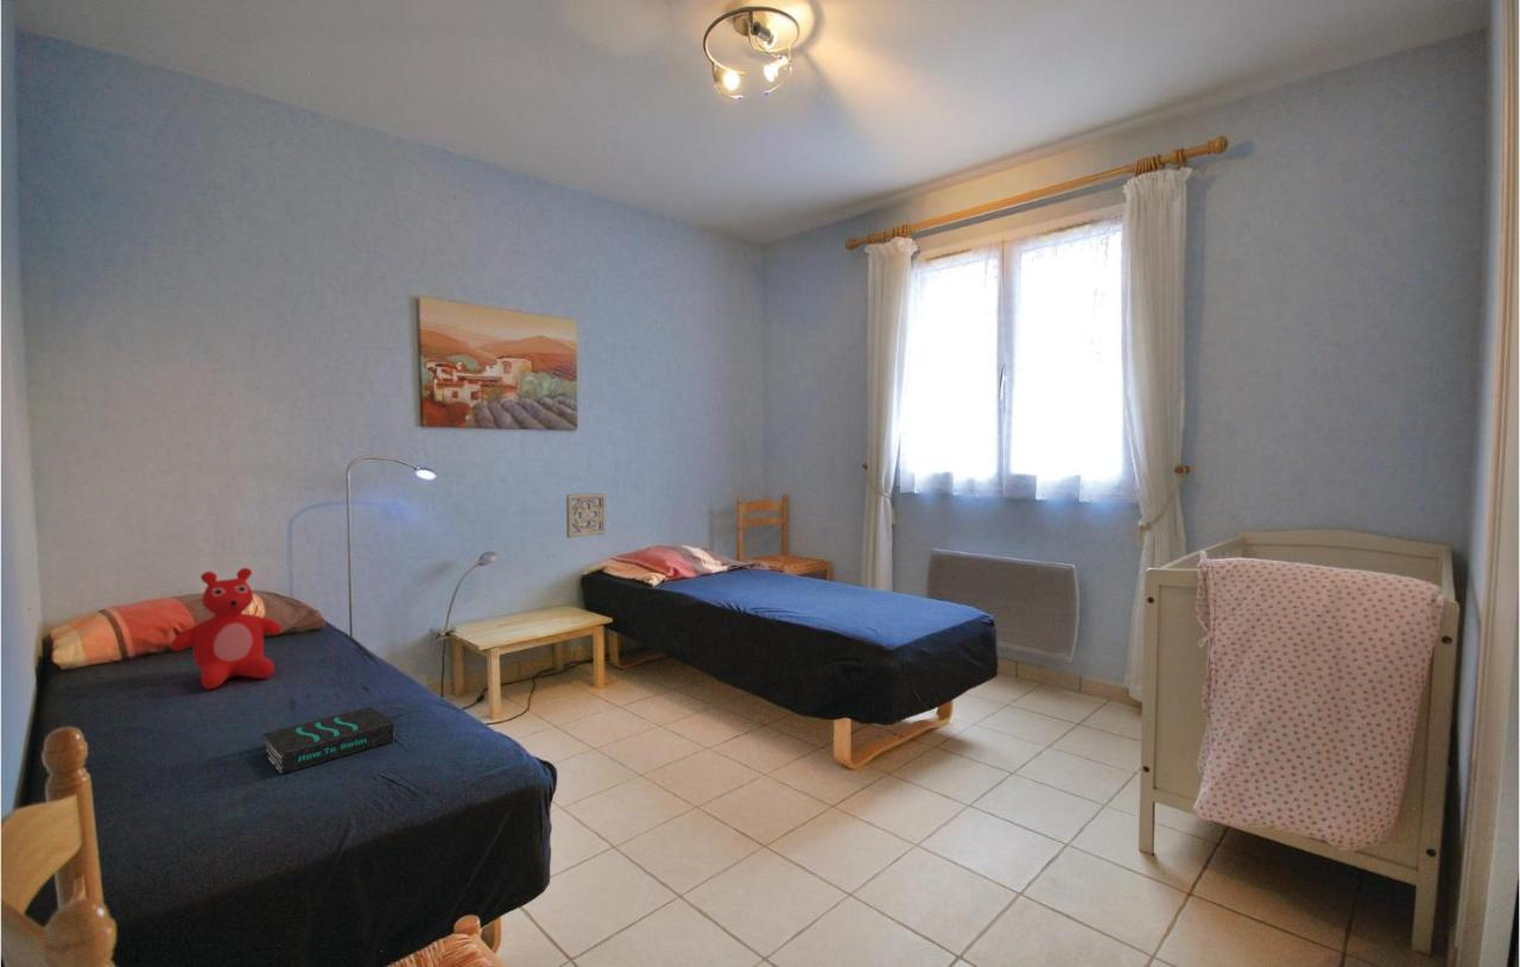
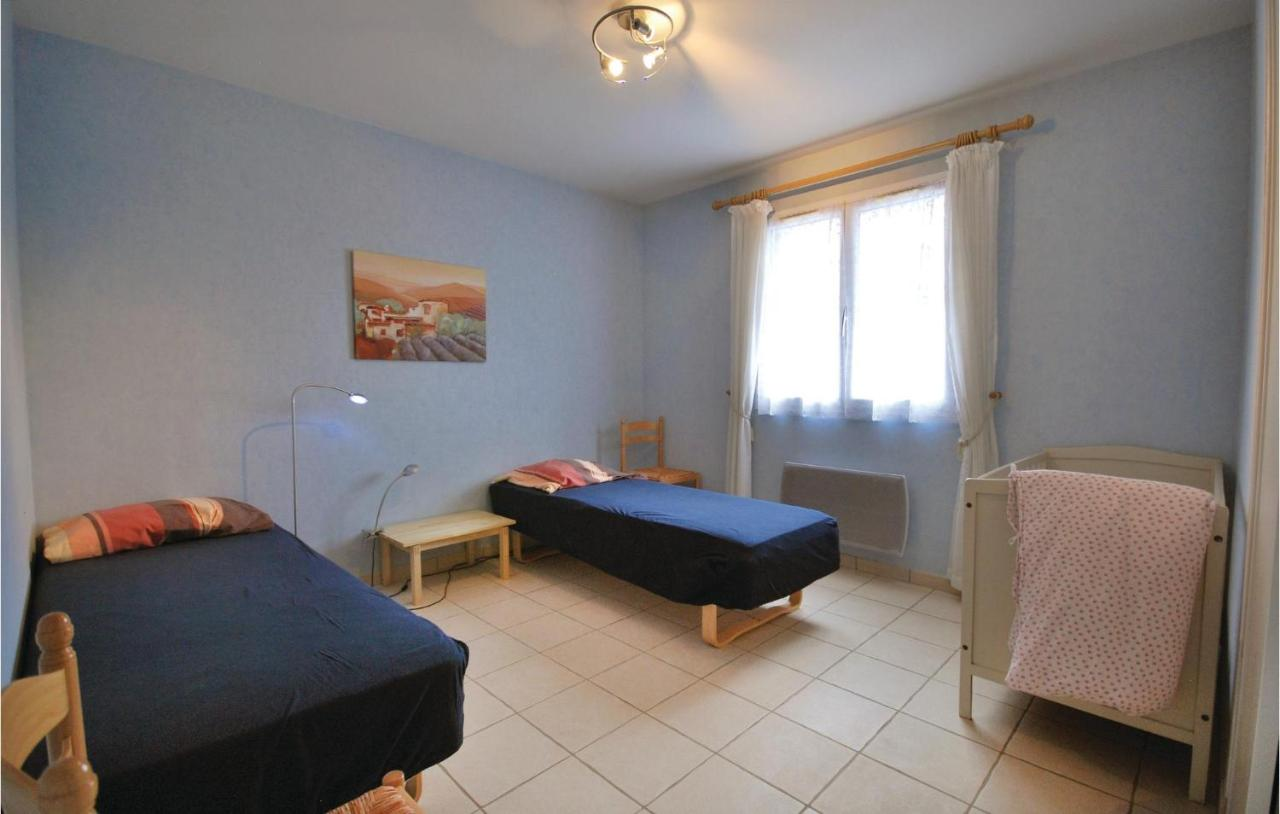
- book (330, 737)
- wall ornament (585, 514)
- teddy bear (232, 624)
